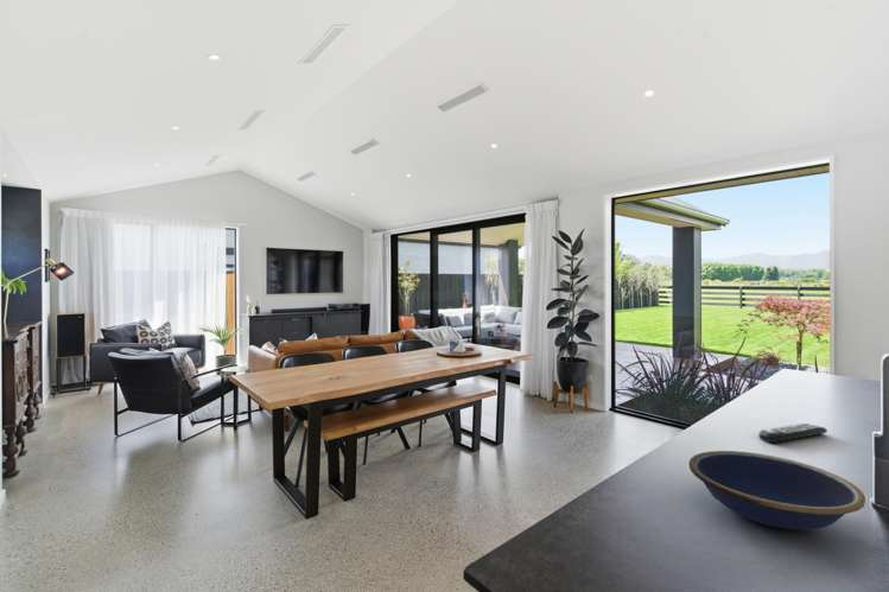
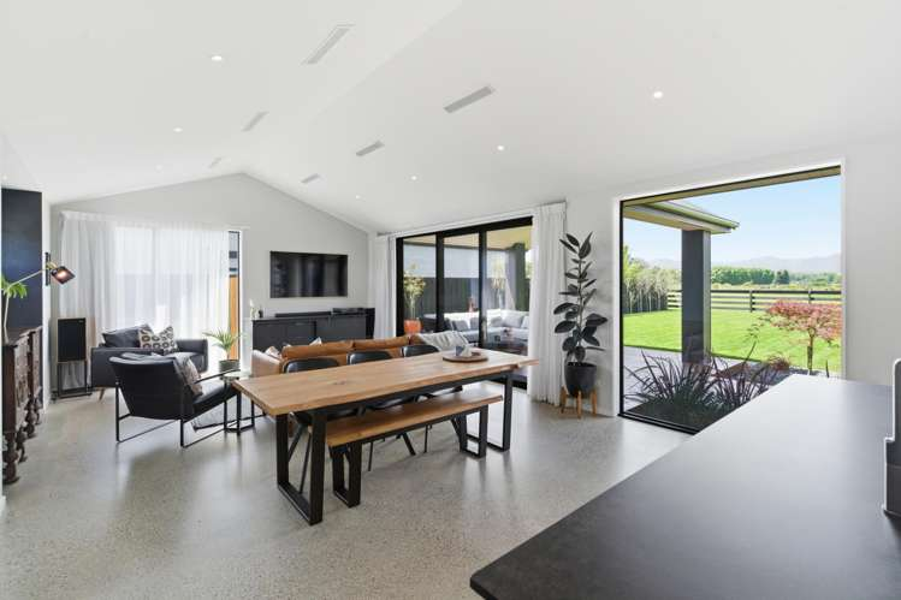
- bowl (768, 495)
- remote control (793, 432)
